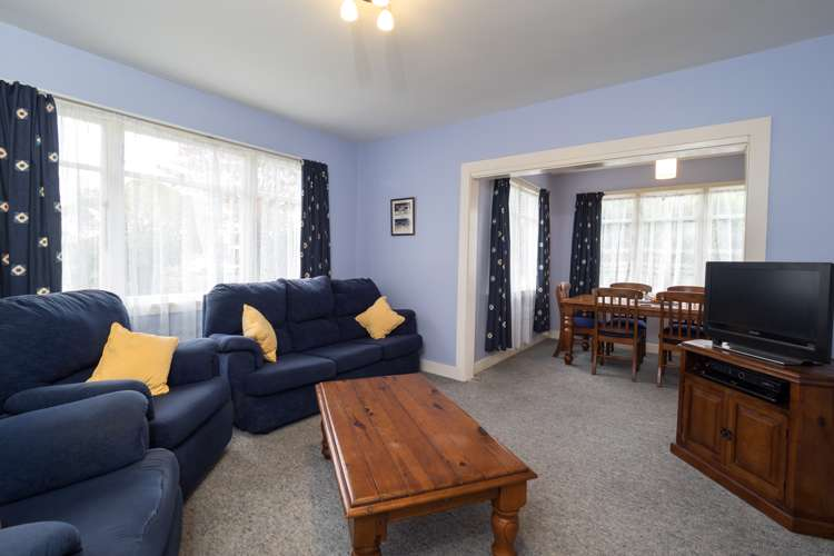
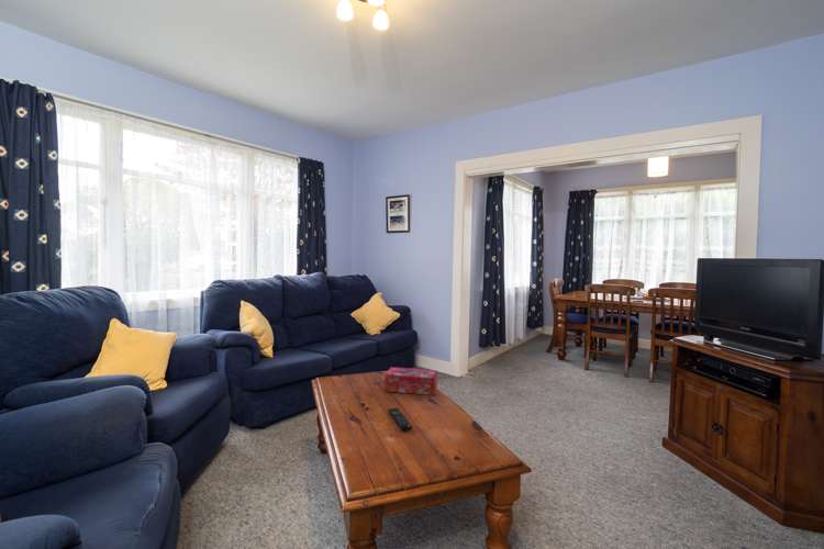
+ remote control (399, 418)
+ tissue box (411, 380)
